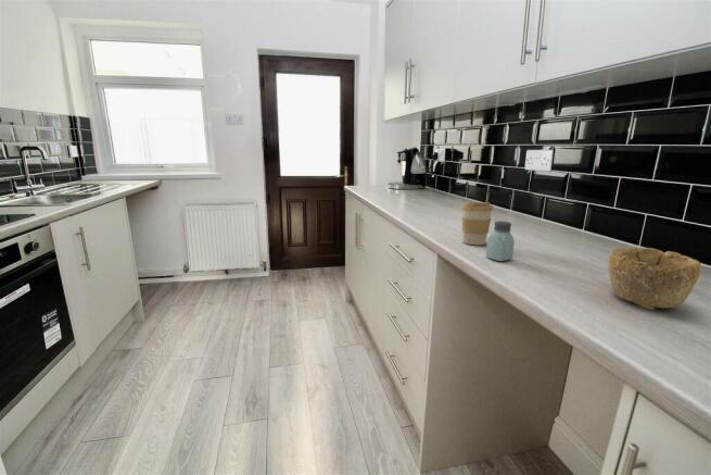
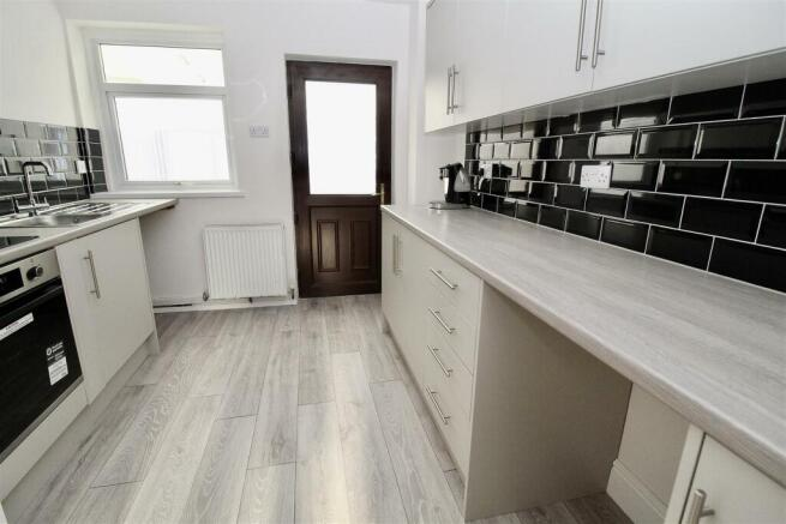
- coffee cup (475, 222)
- bowl (649, 278)
- saltshaker (500, 240)
